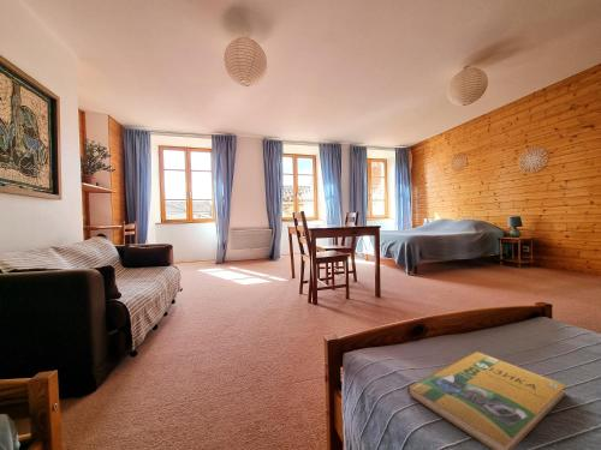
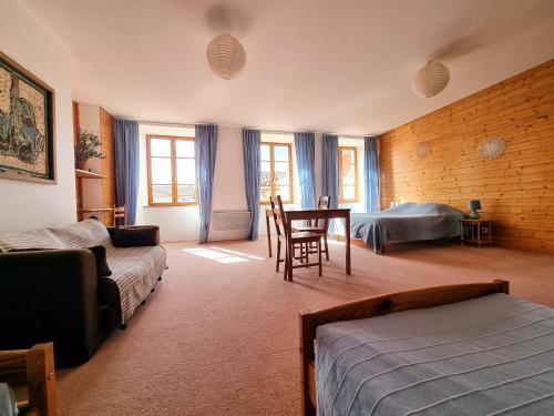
- booklet (486, 389)
